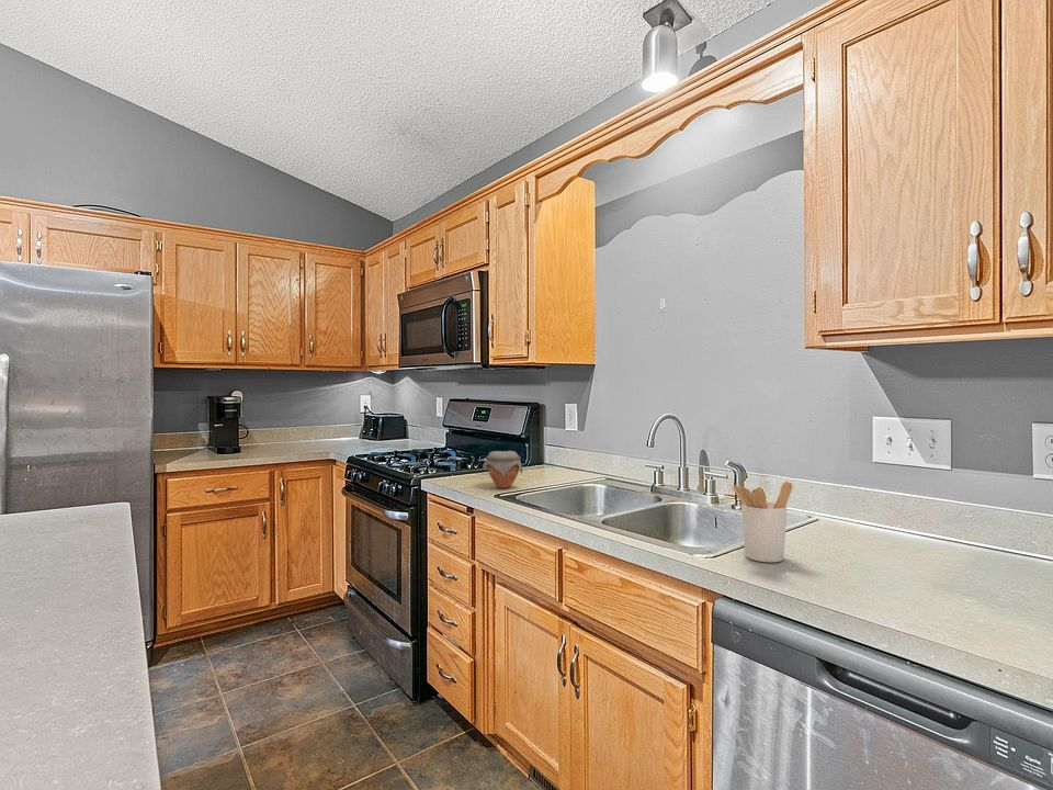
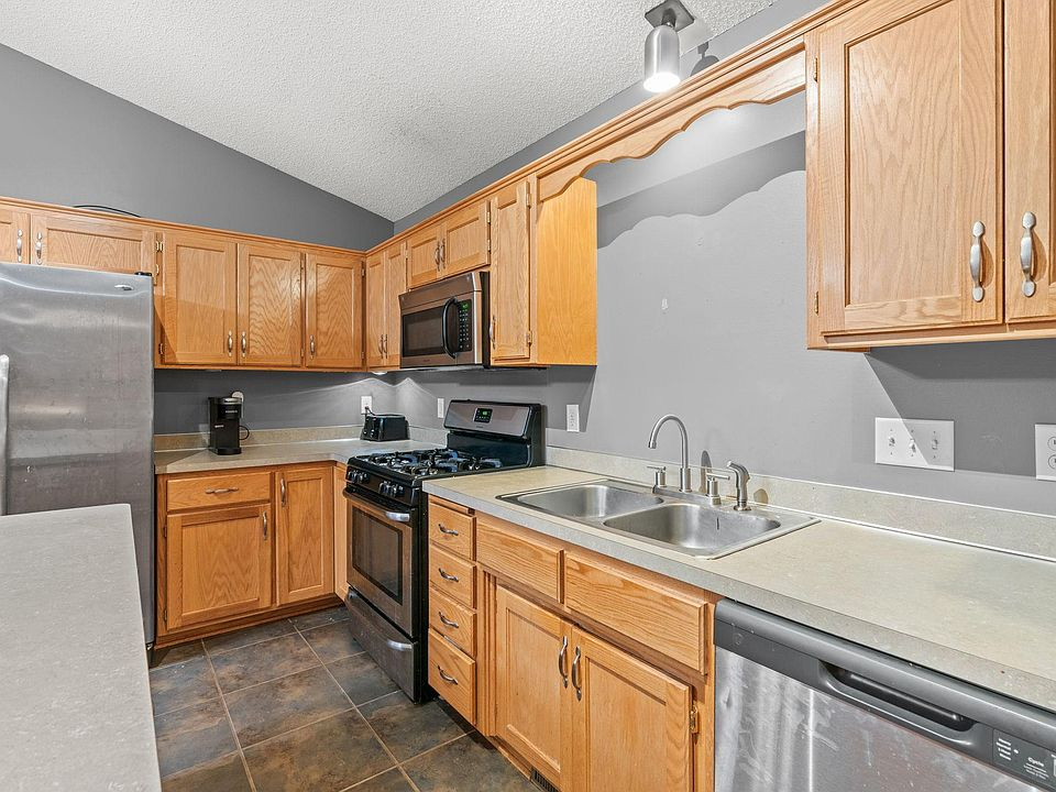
- utensil holder (759, 519)
- jar (503, 469)
